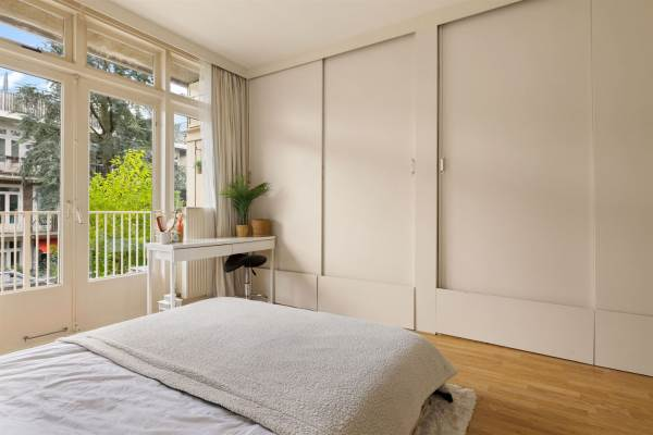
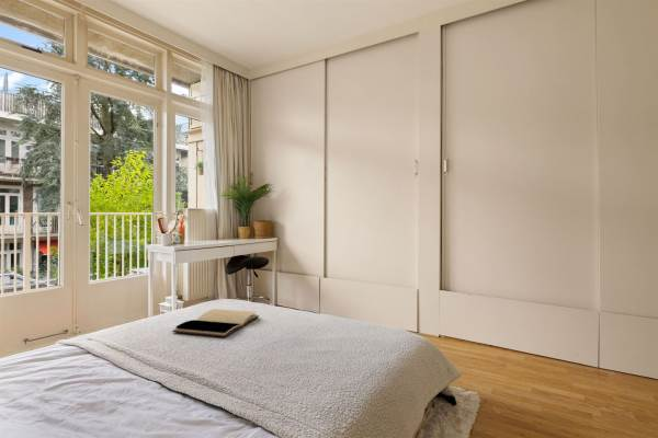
+ book (218, 321)
